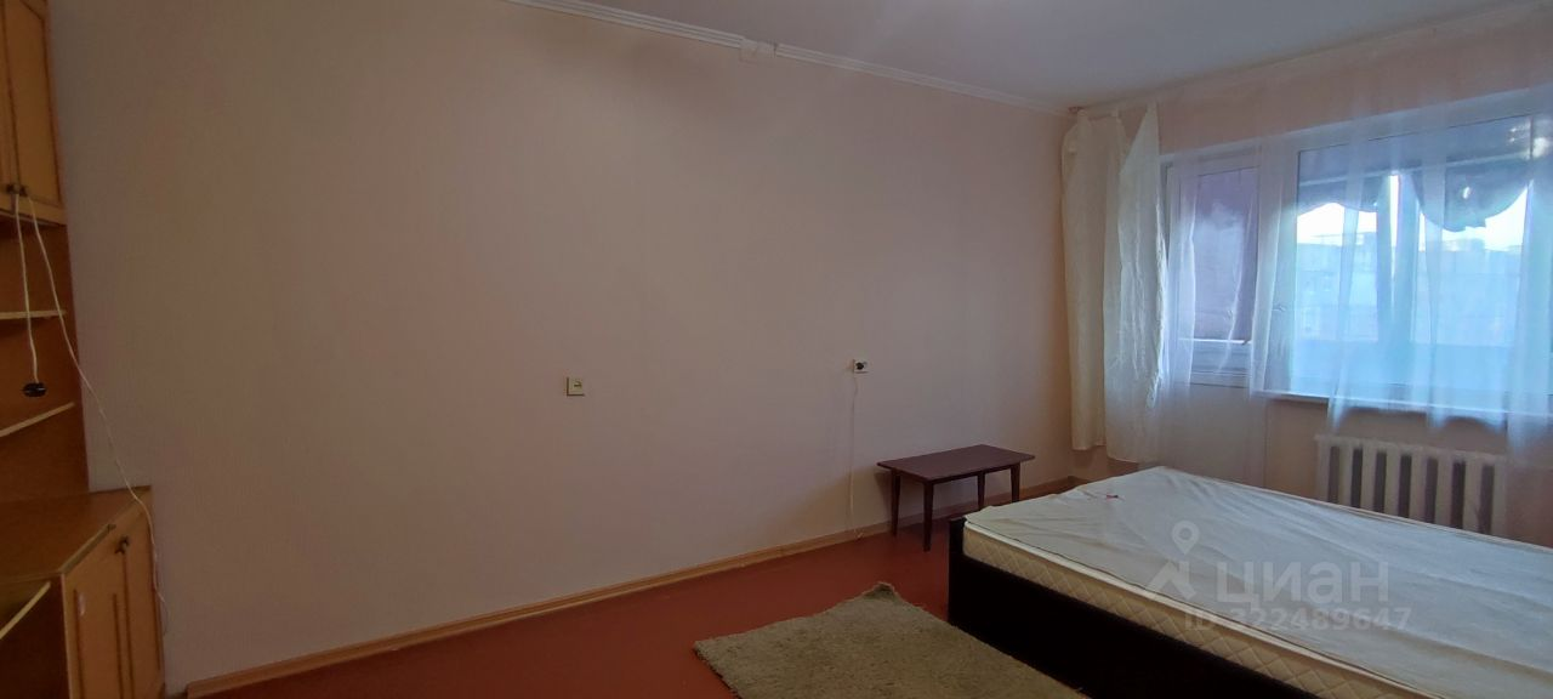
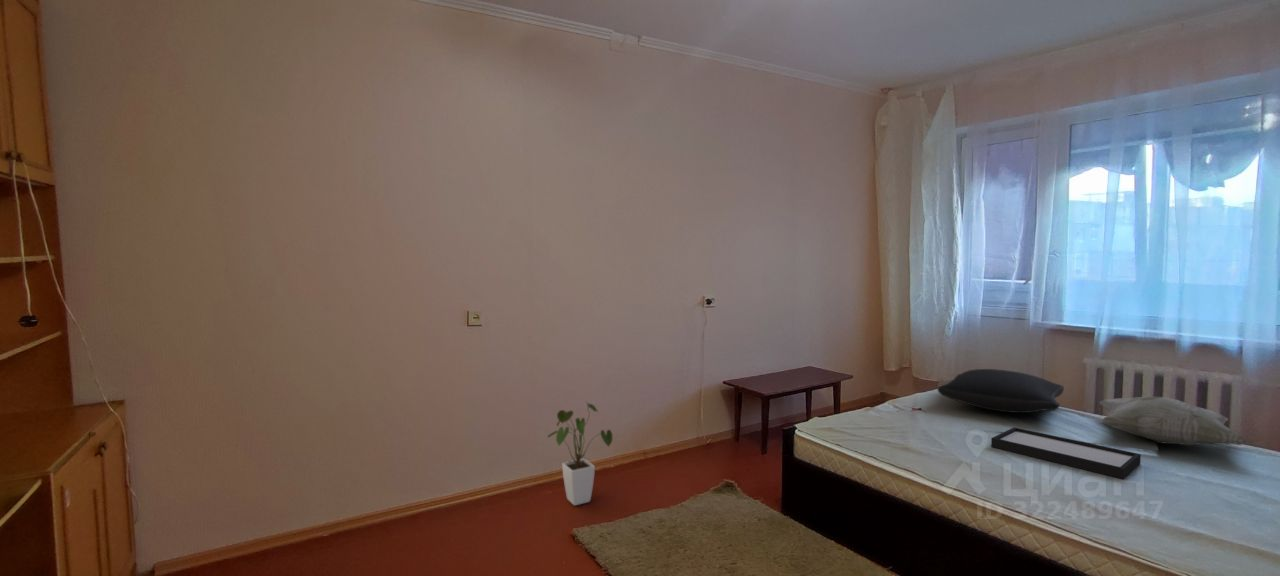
+ decorative pillow (1164, 419)
+ pillow (1000, 390)
+ tray (1062, 450)
+ house plant (584, 453)
